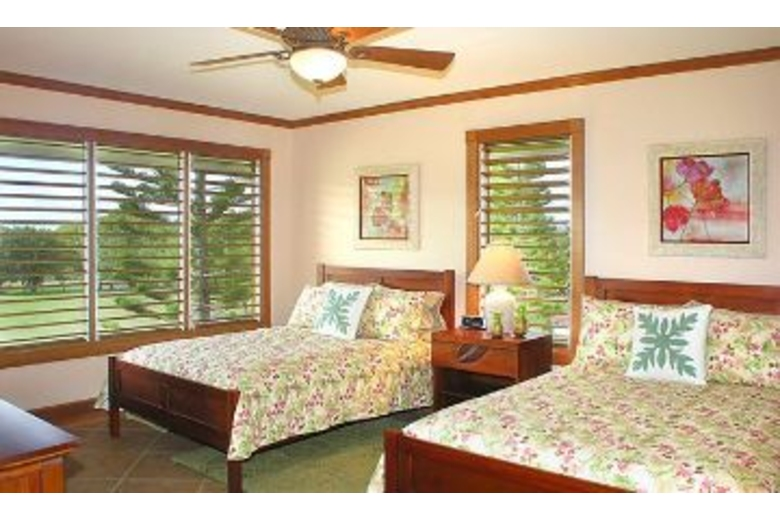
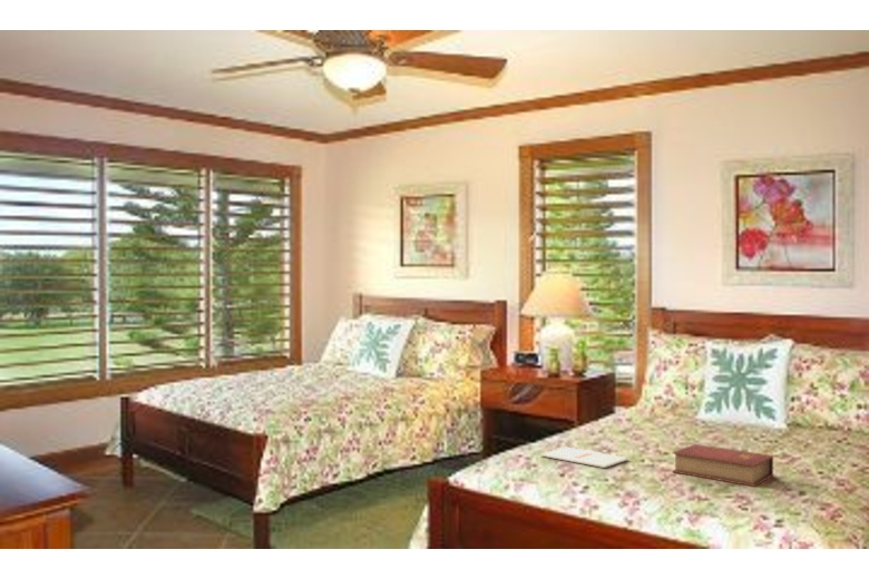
+ book (722, 463)
+ magazine (584, 457)
